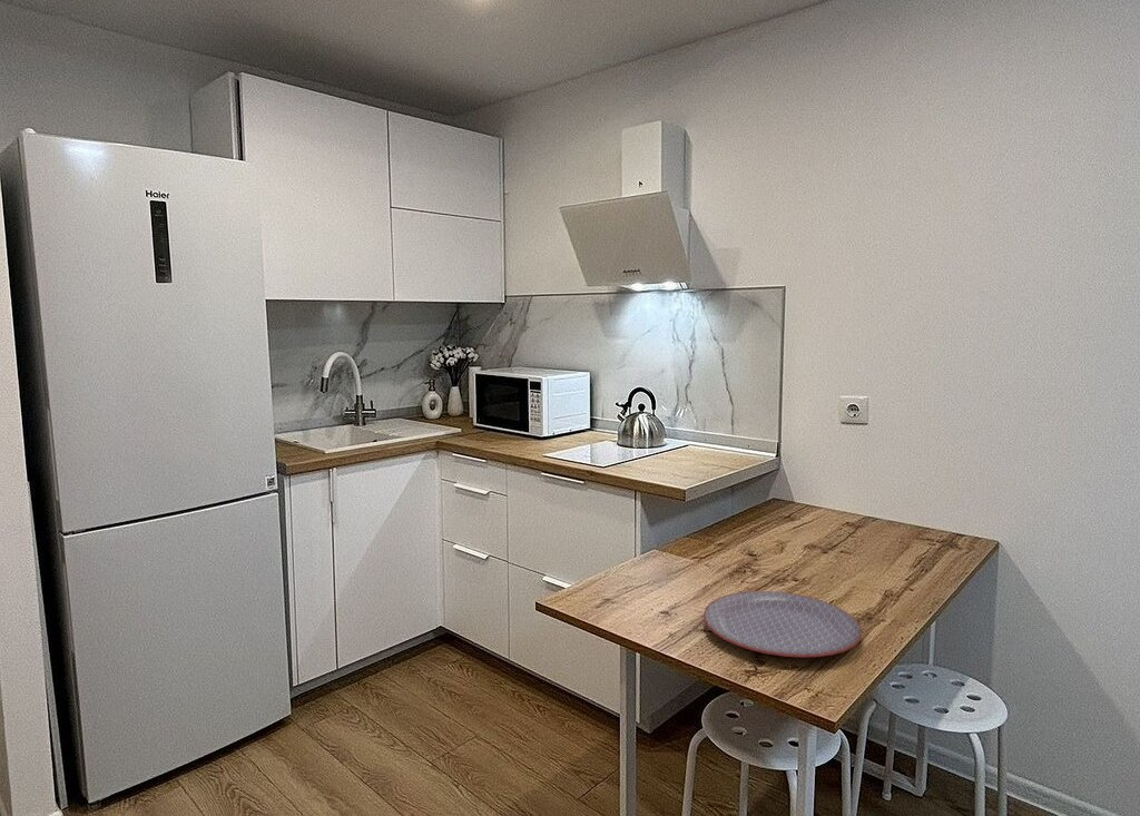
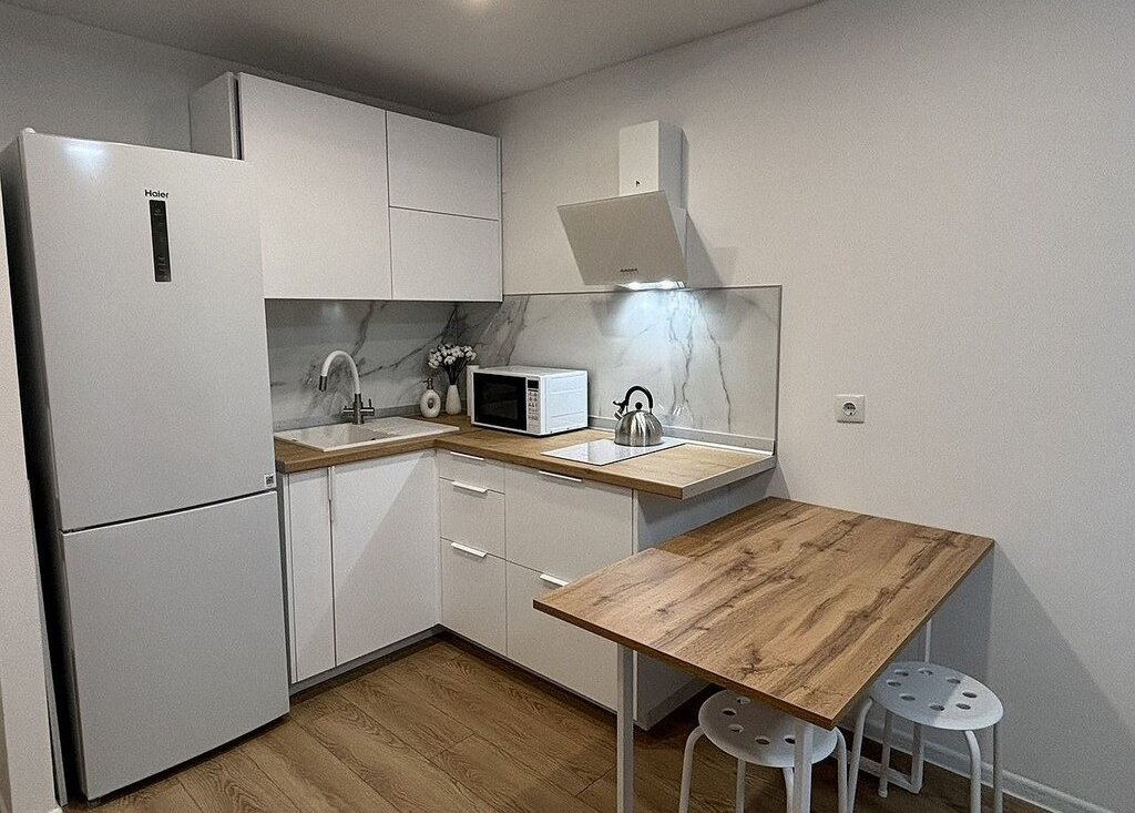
- plate (779, 625)
